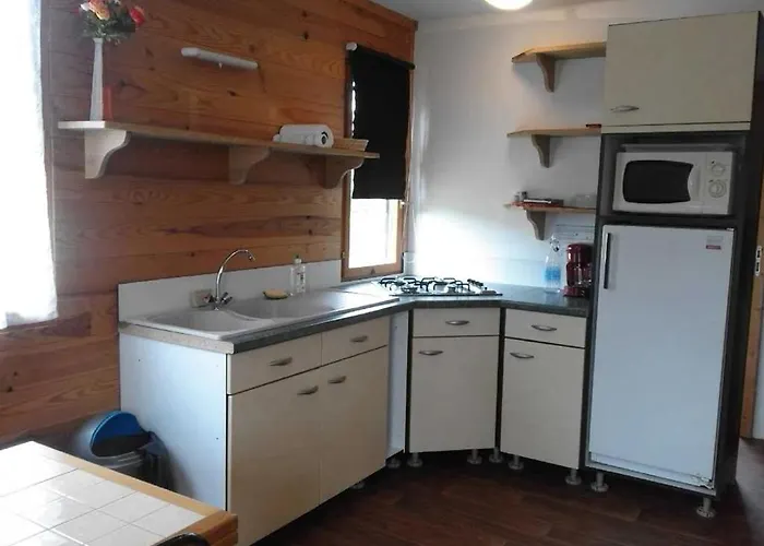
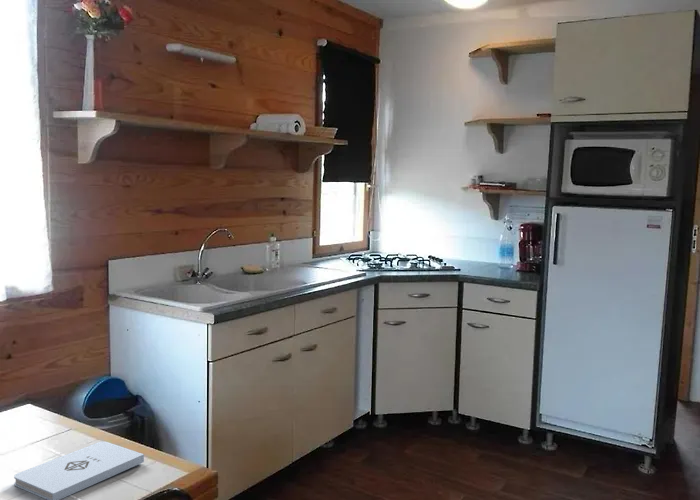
+ notepad (80, 468)
